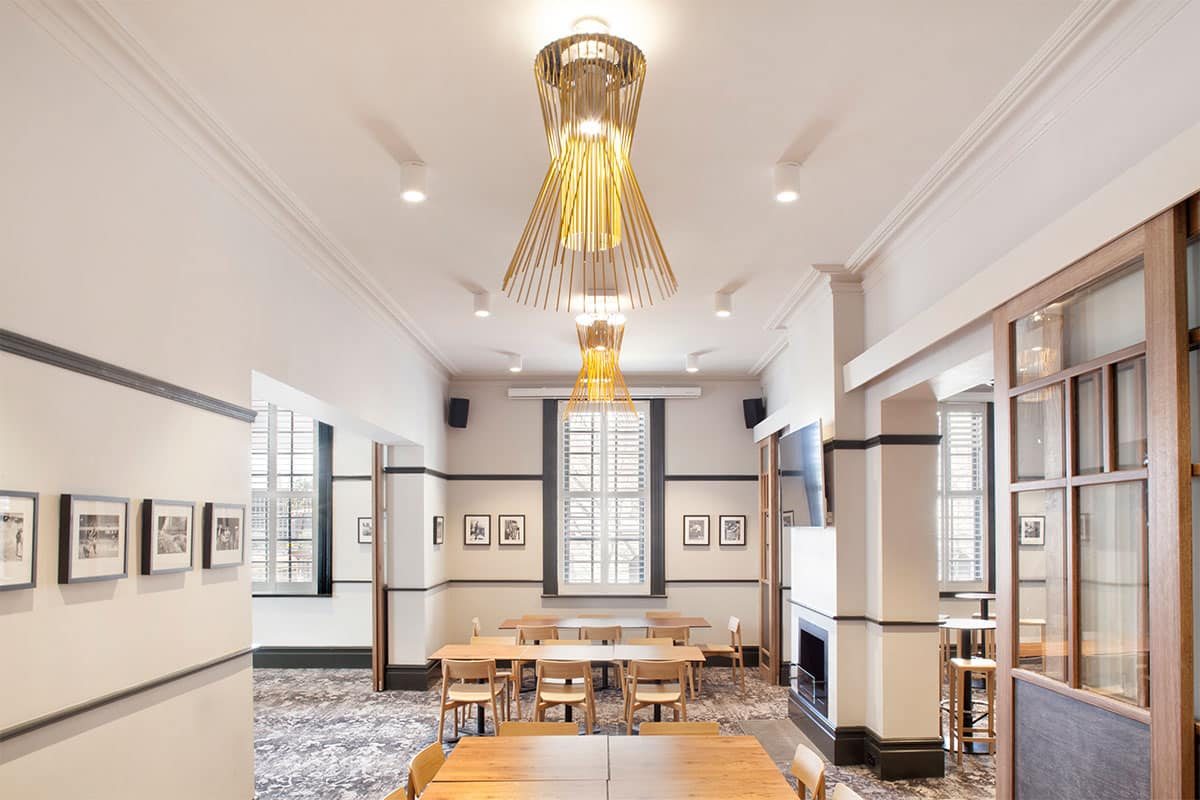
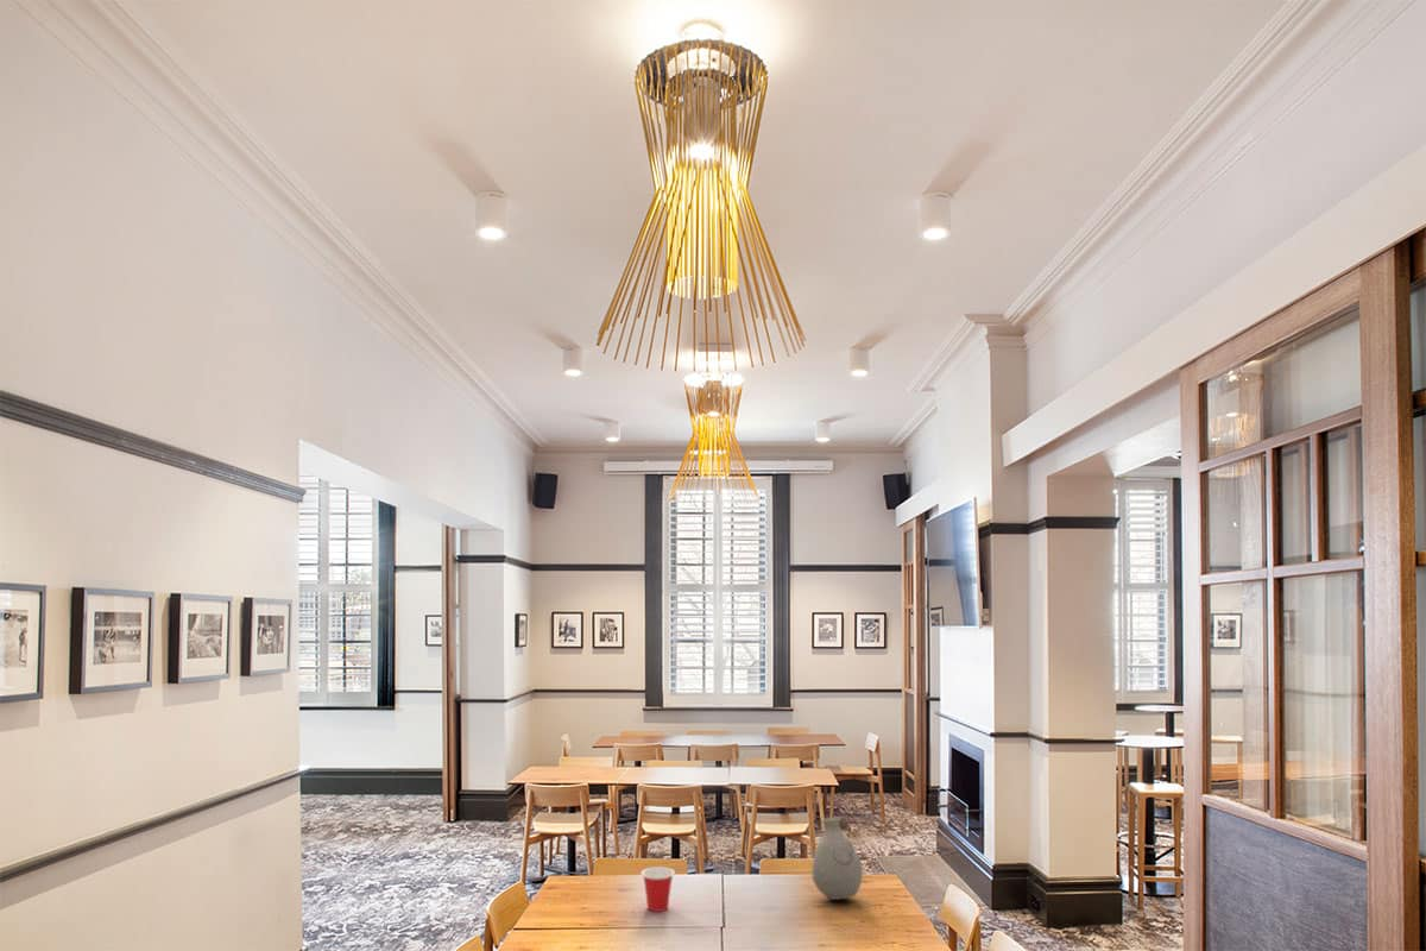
+ cup (657, 889)
+ vase (837, 858)
